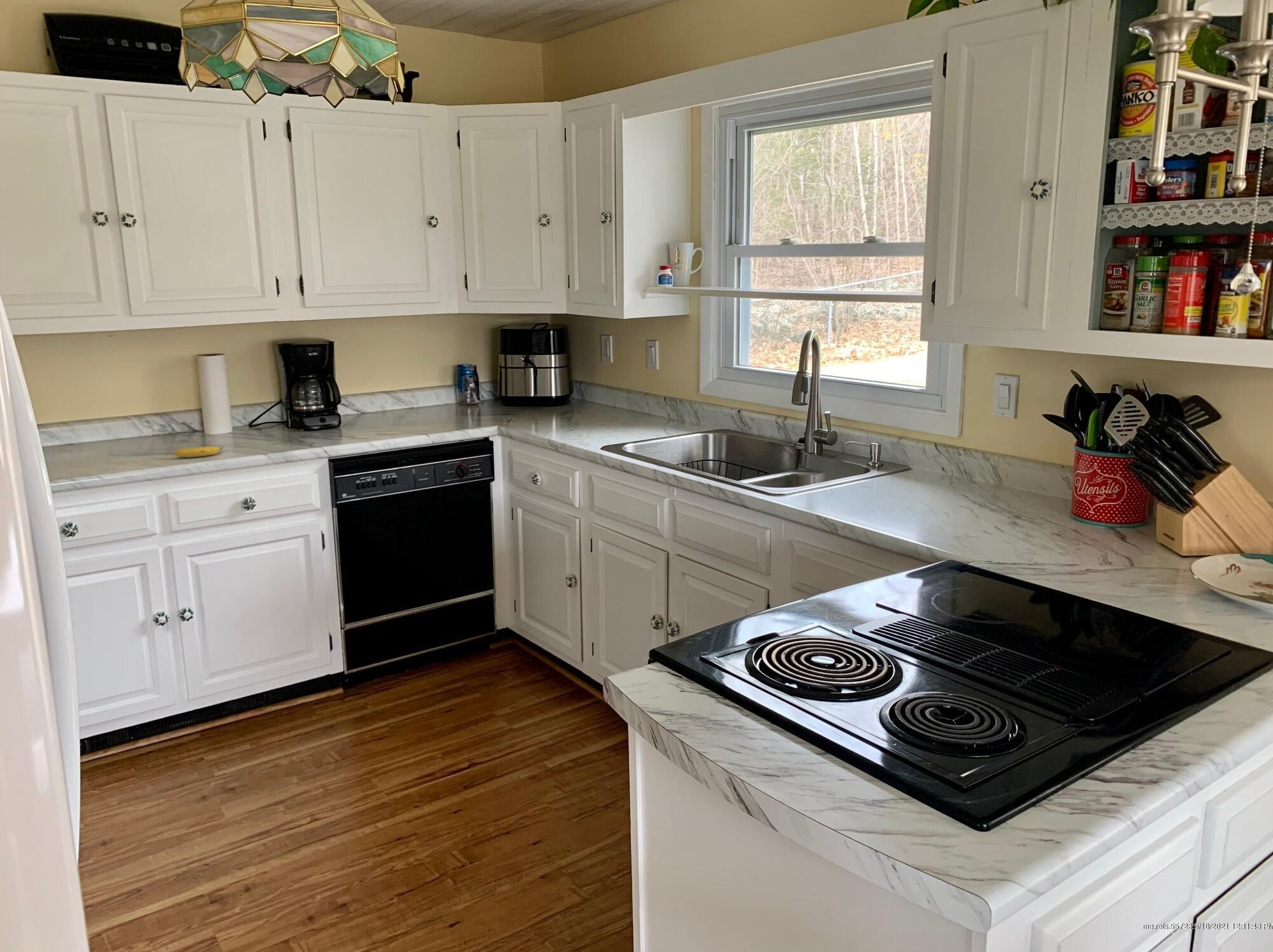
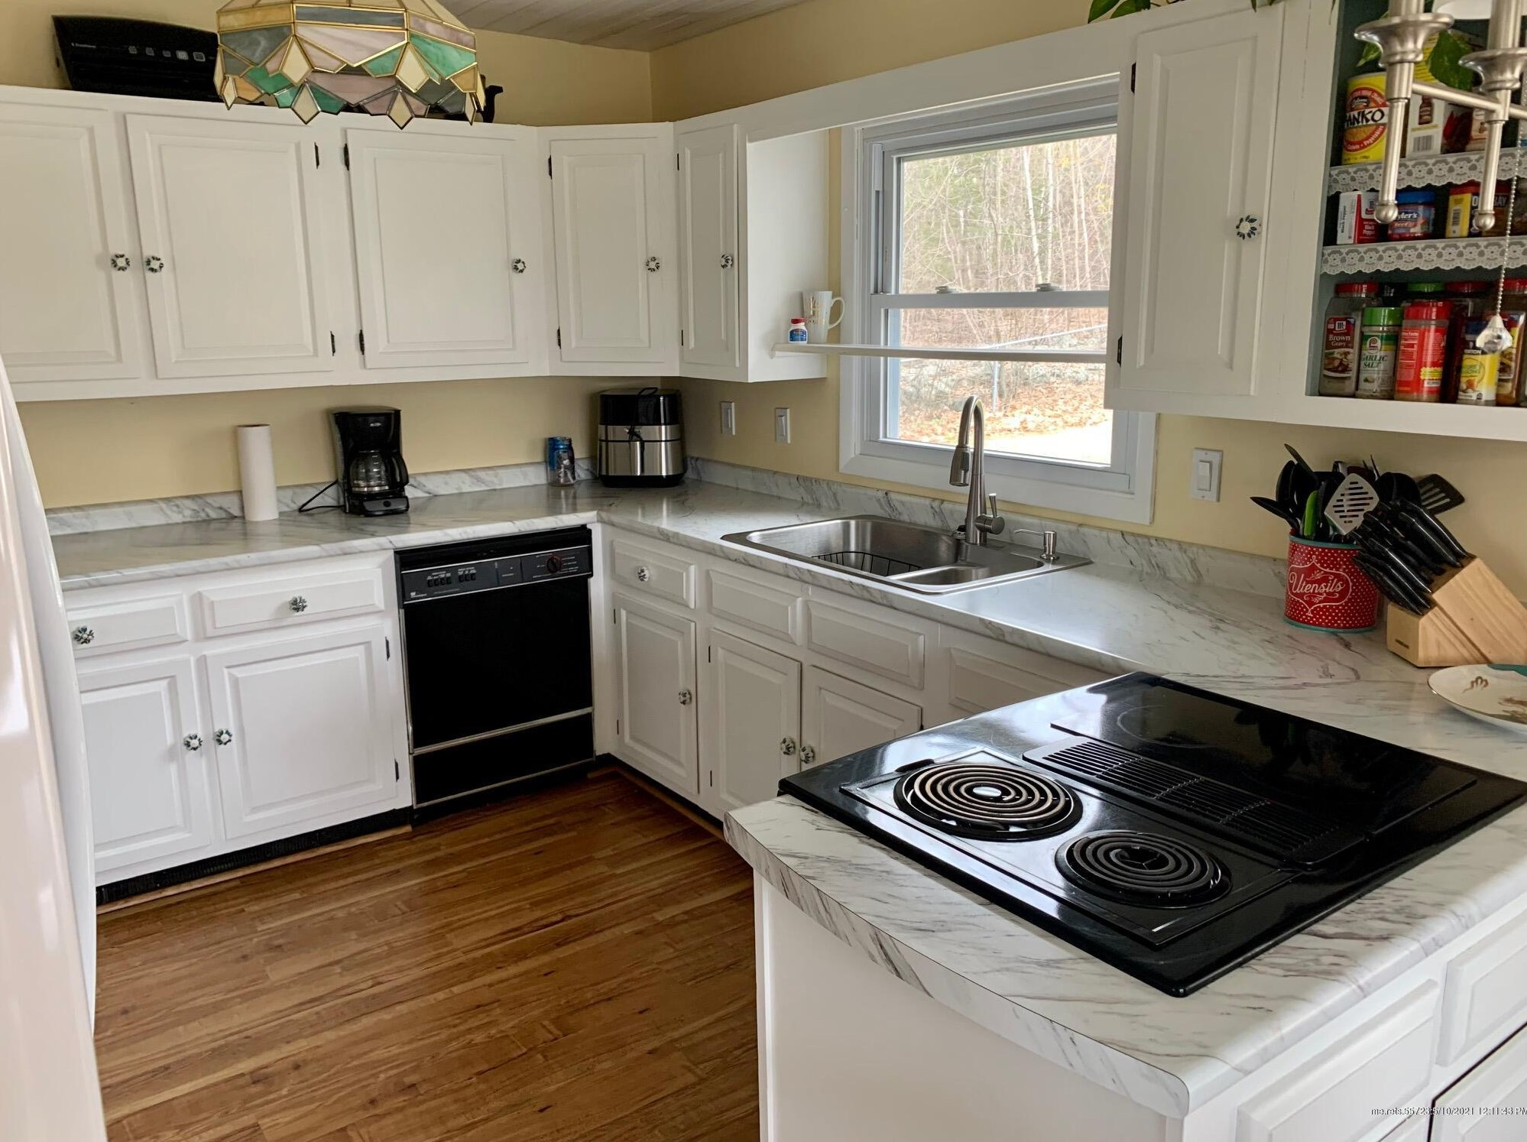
- banana (199, 451)
